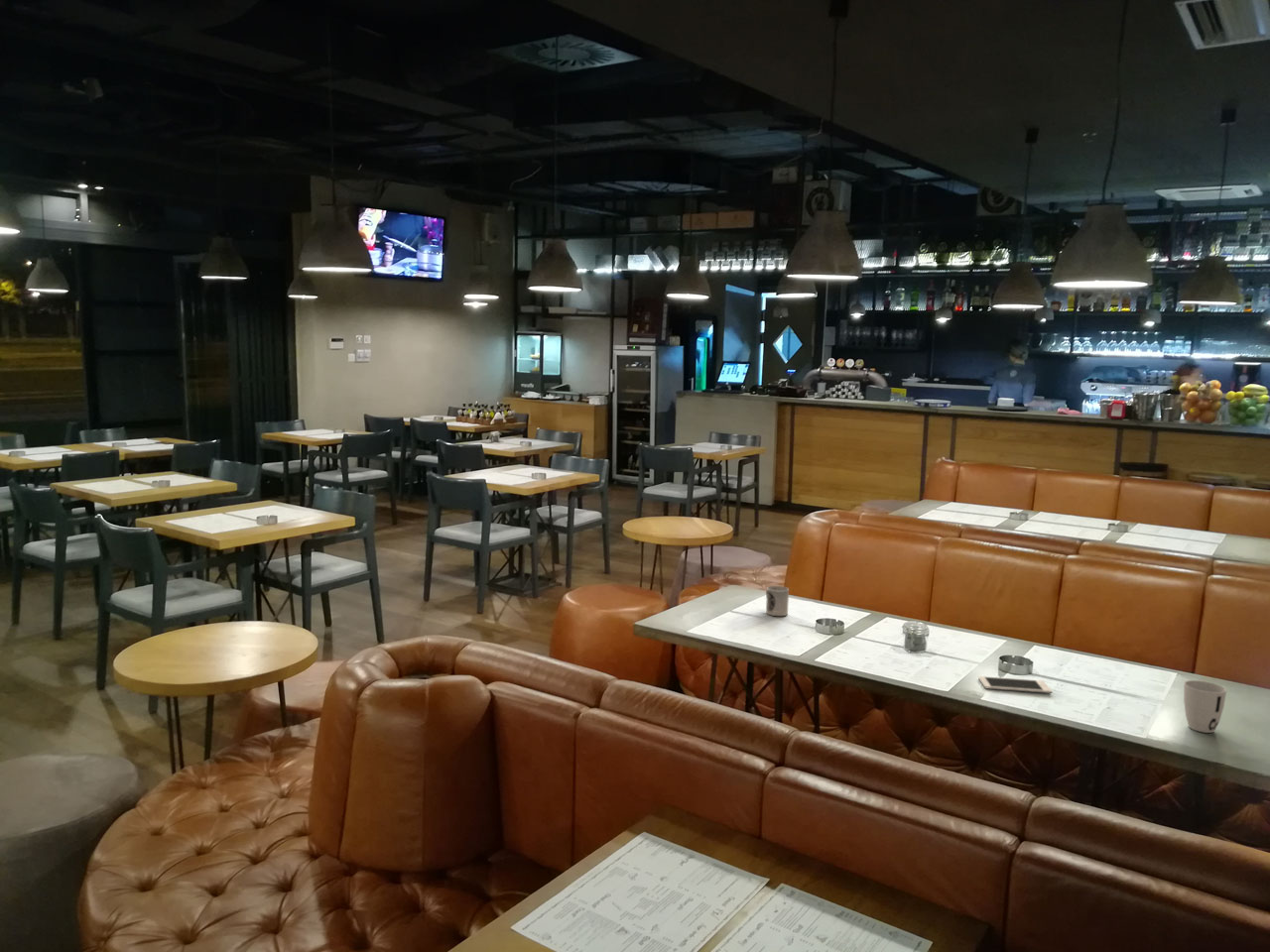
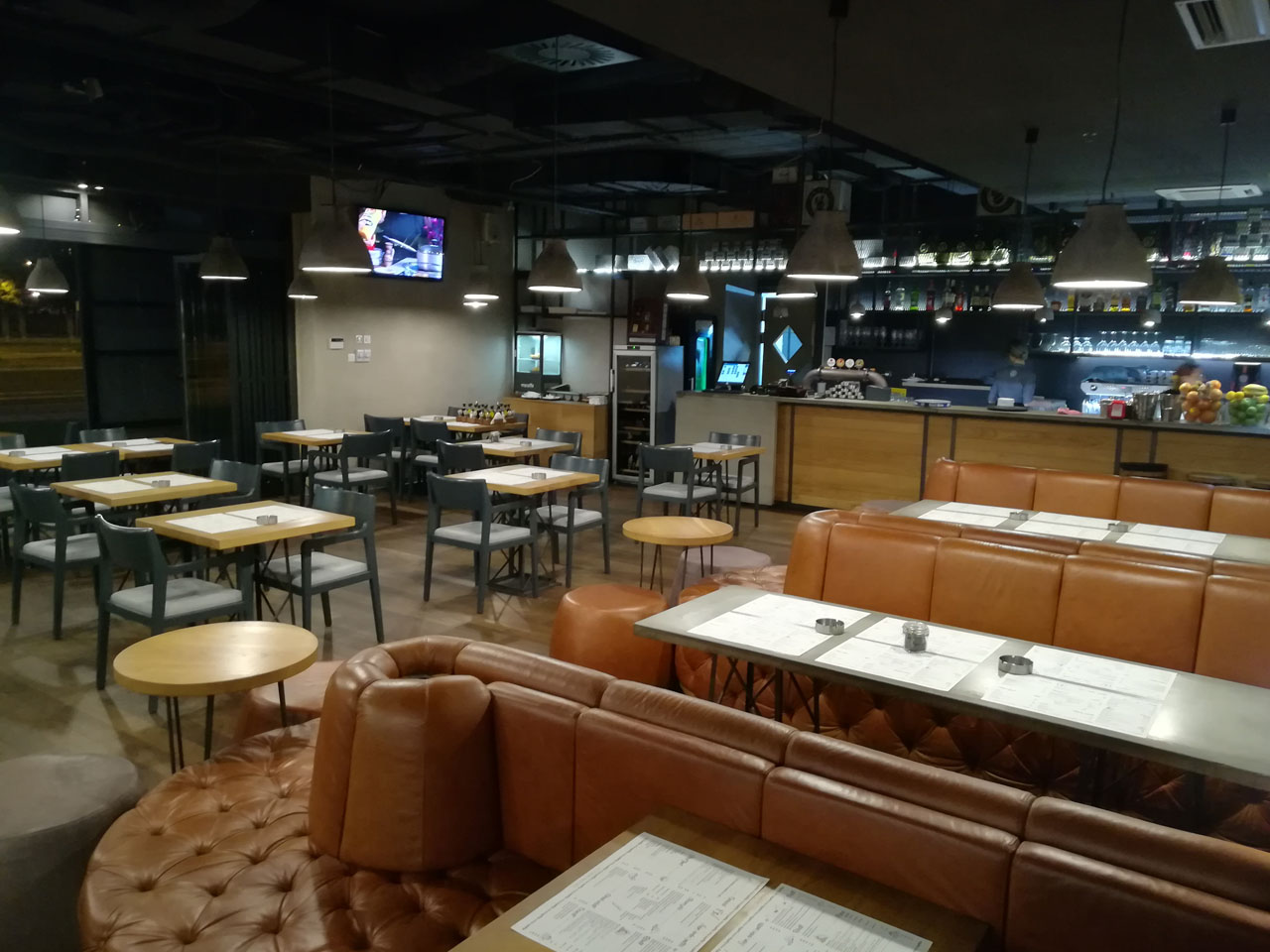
- cell phone (1014, 684)
- cup (774, 599)
- cup (1203, 707)
